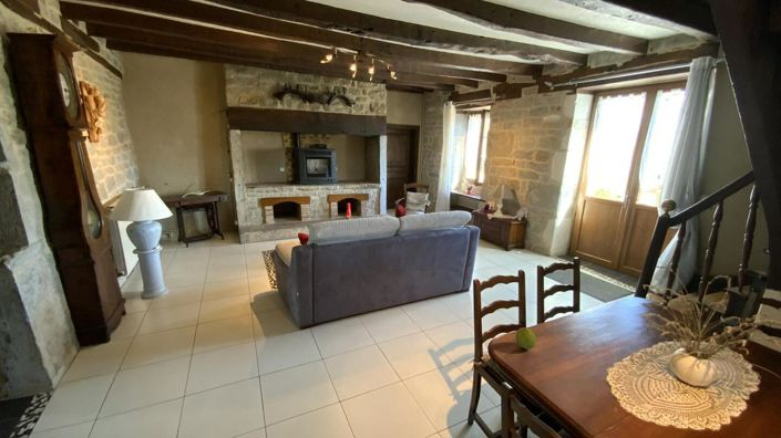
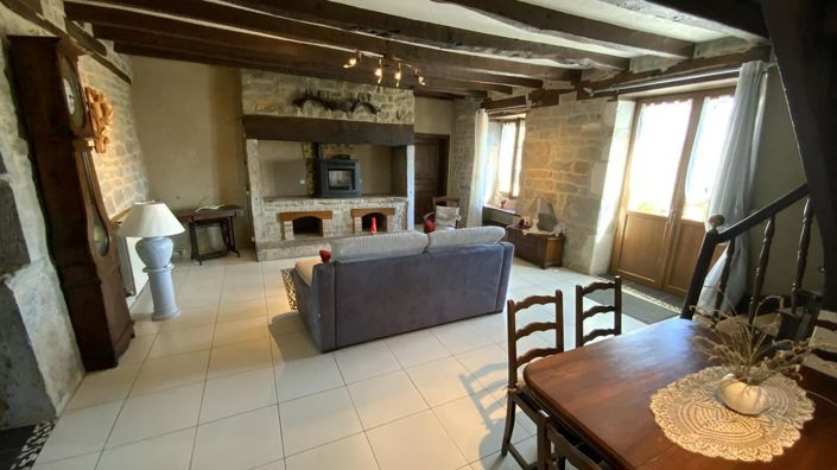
- fruit (525, 337)
